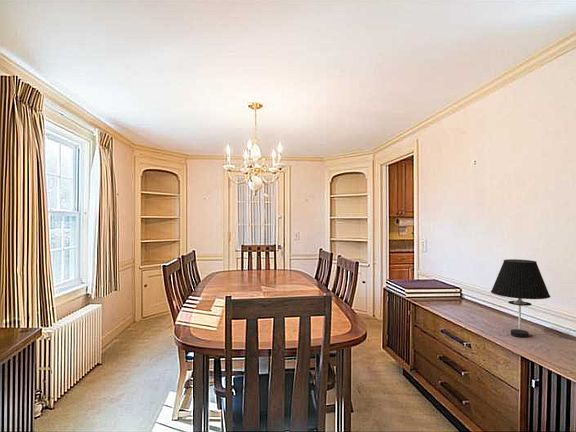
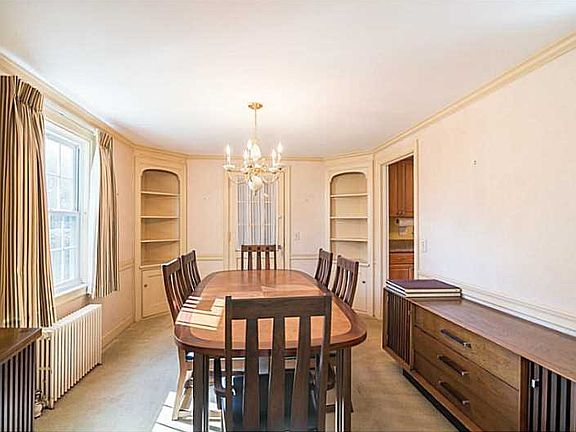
- table lamp (519, 298)
